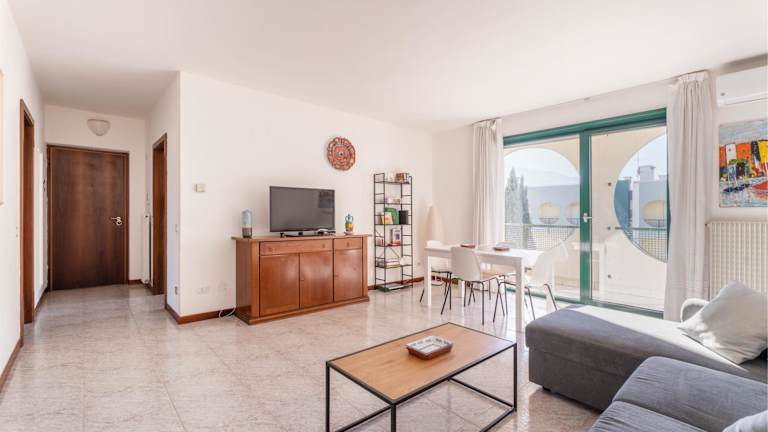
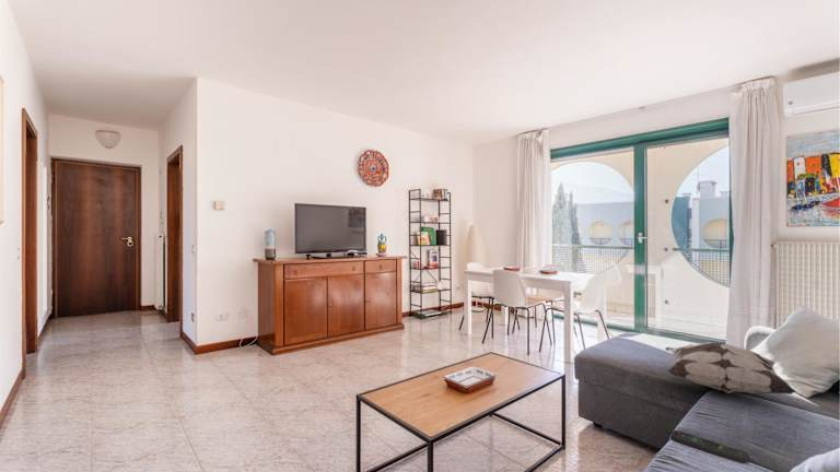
+ decorative pillow (720, 365)
+ remote control (708, 445)
